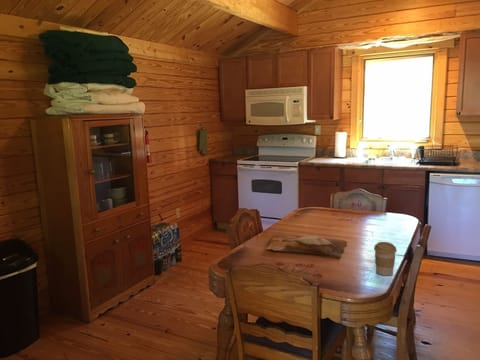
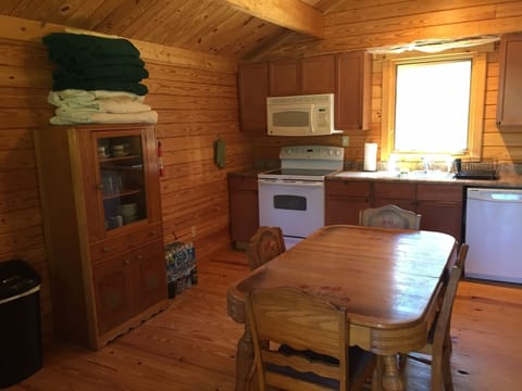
- coffee cup (384, 258)
- cutting board (307, 241)
